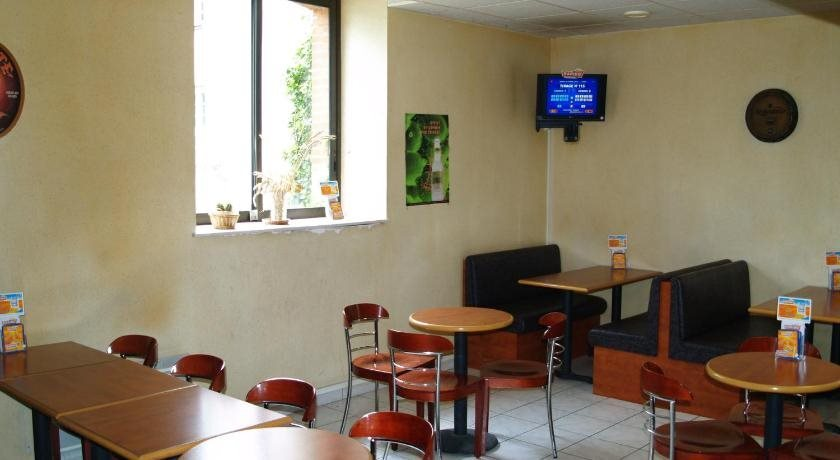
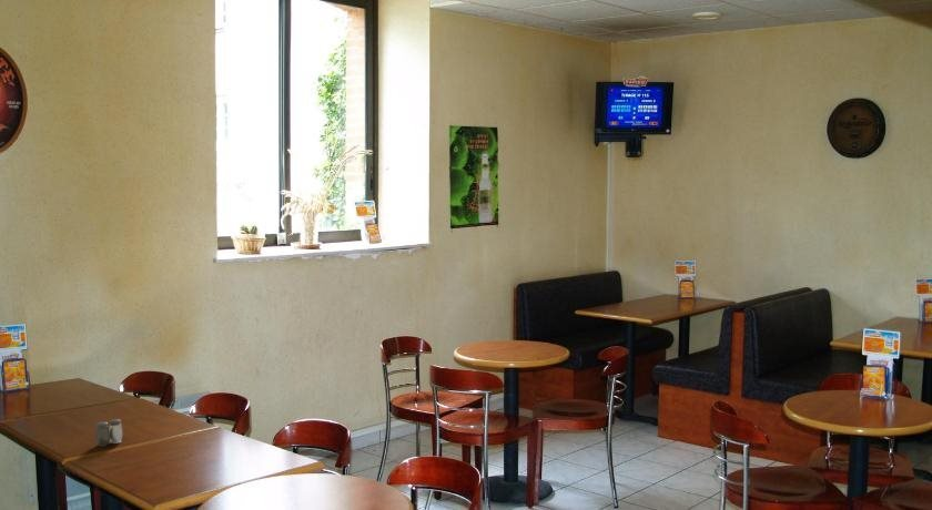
+ salt and pepper shaker (109, 431)
